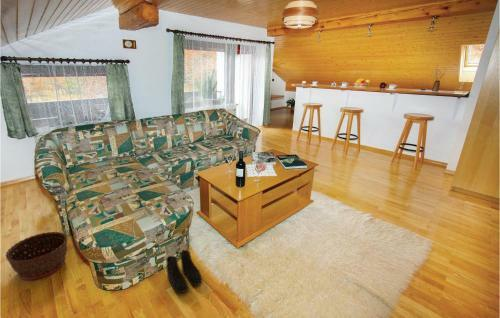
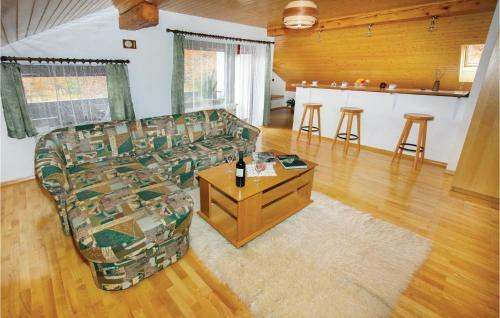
- basket (40, 255)
- boots (183, 268)
